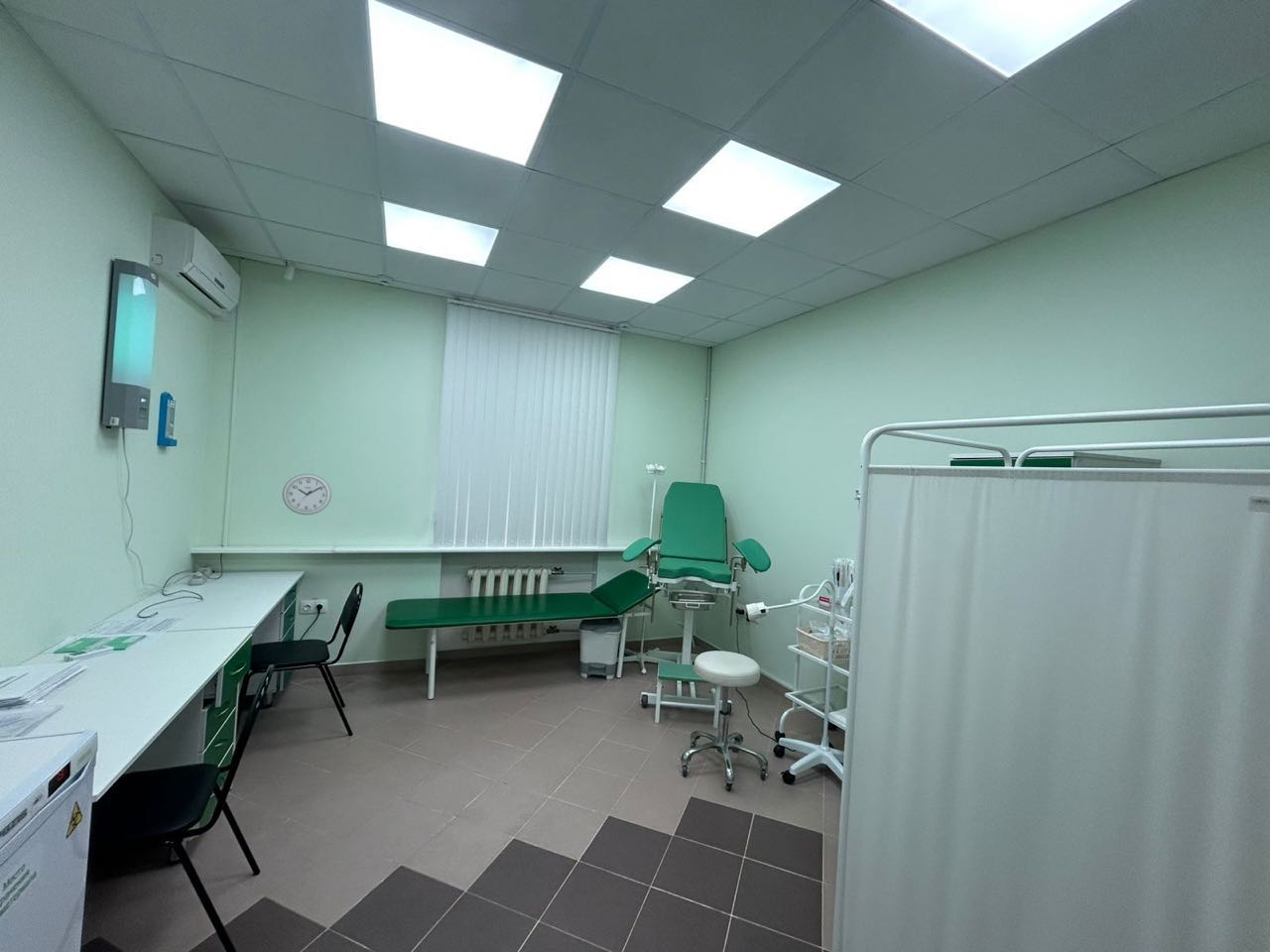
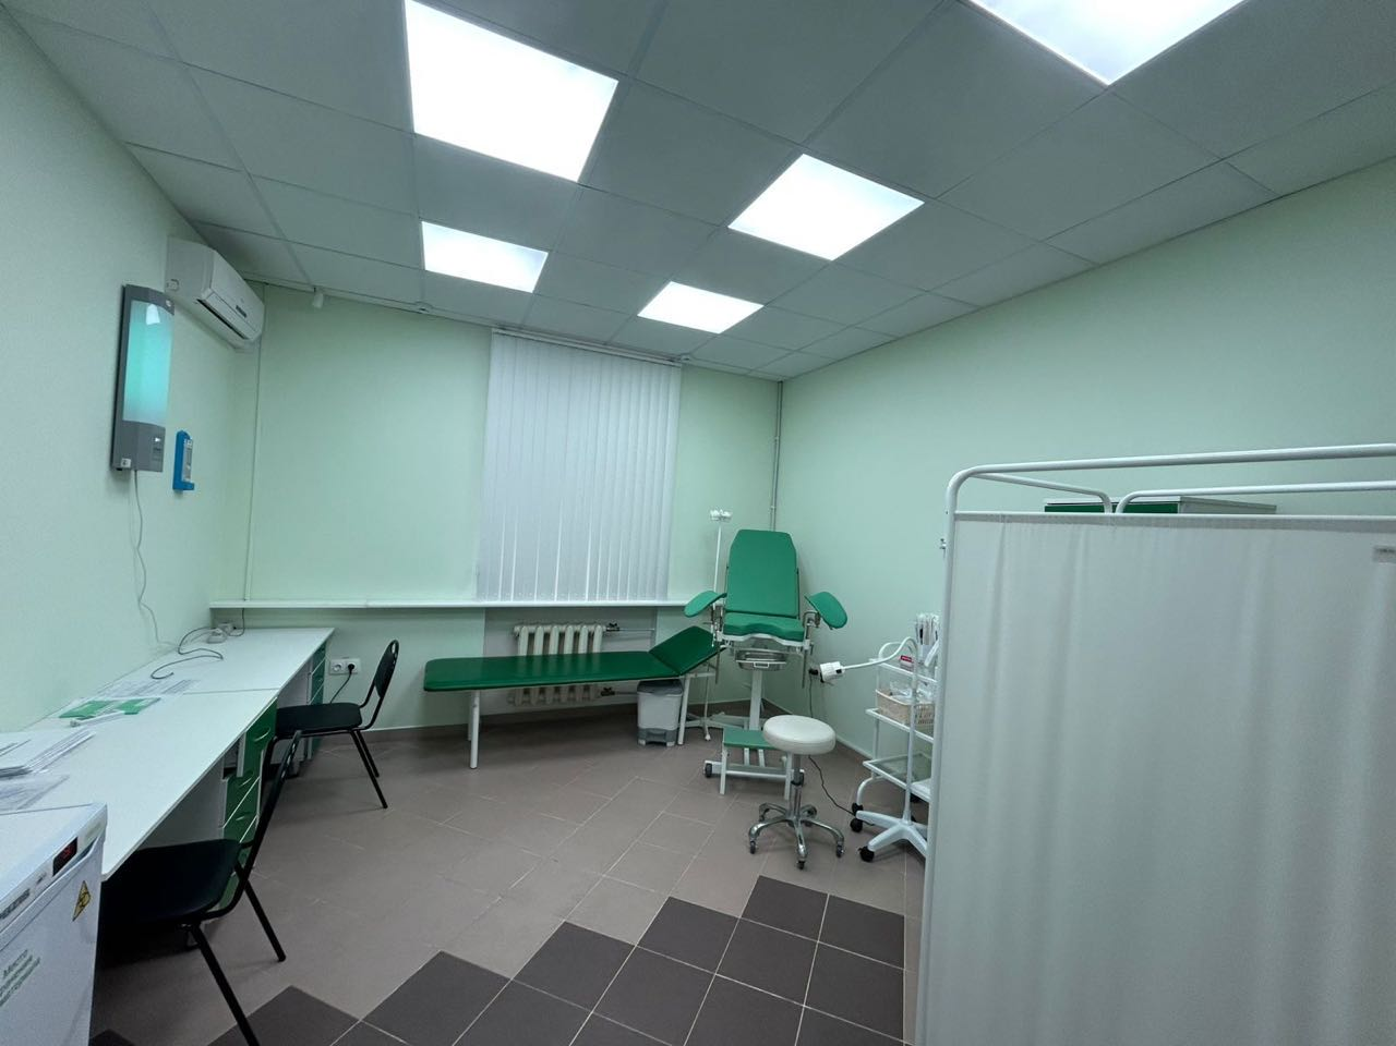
- wall clock (307, 494)
